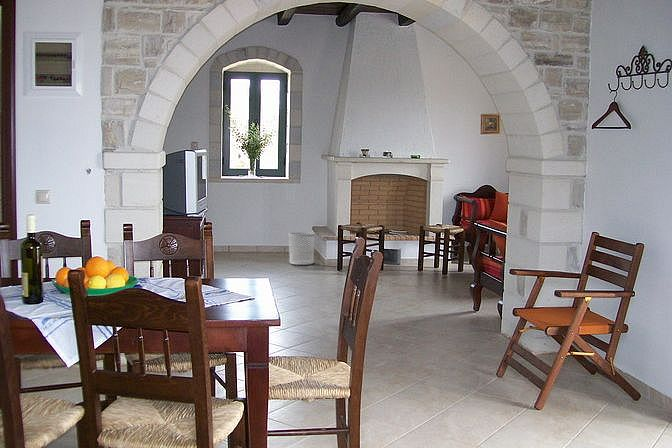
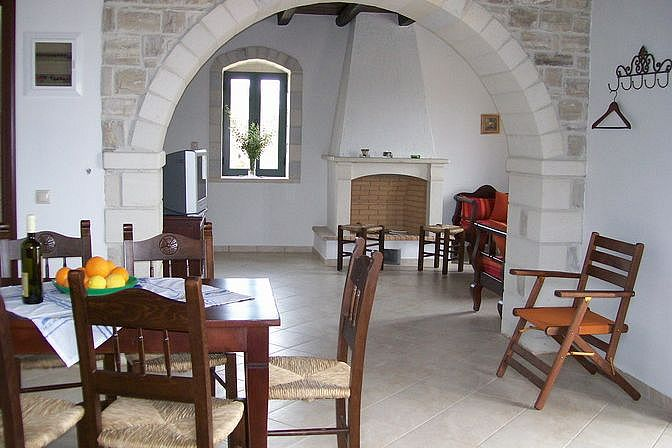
- waste bin (302, 248)
